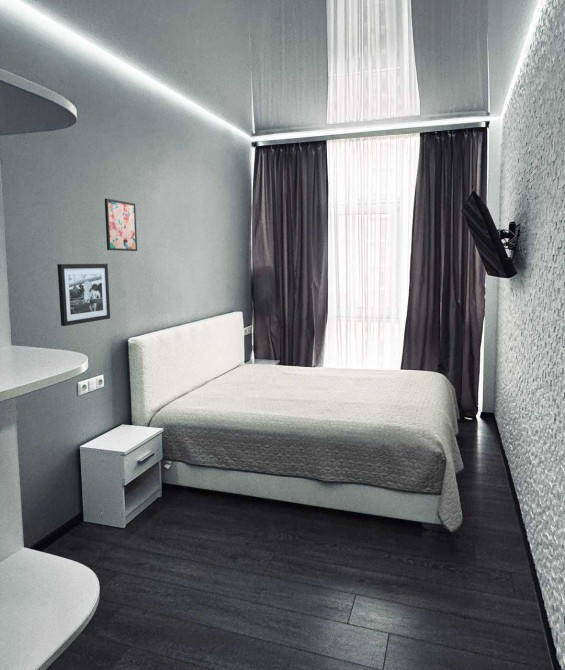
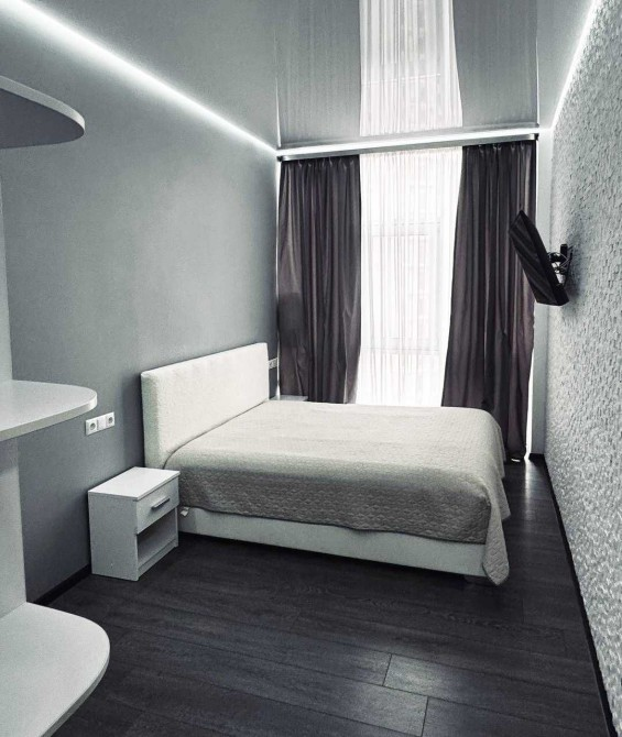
- wall art (121, 226)
- picture frame (85, 293)
